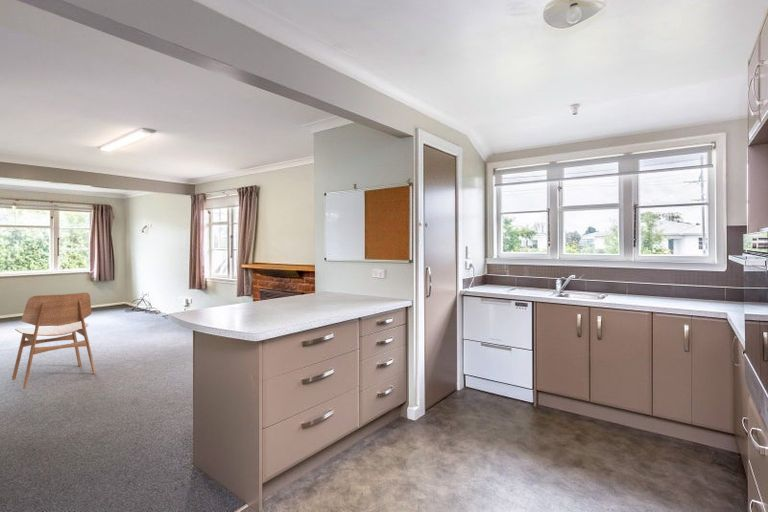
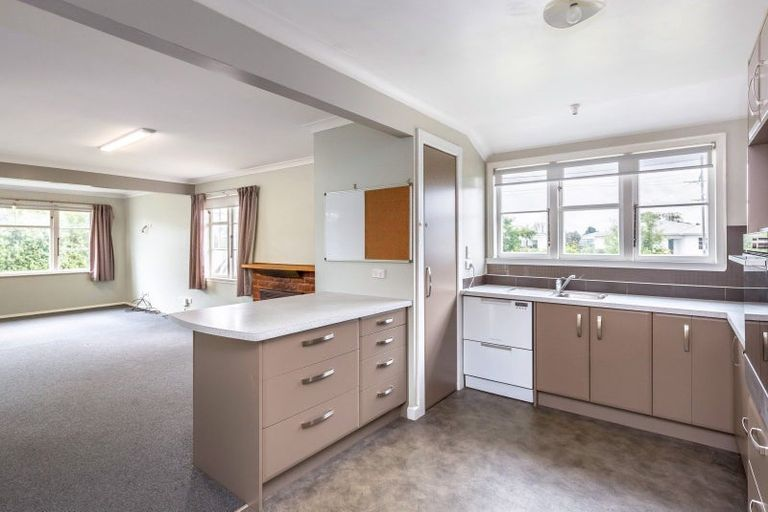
- dining chair (55, 334)
